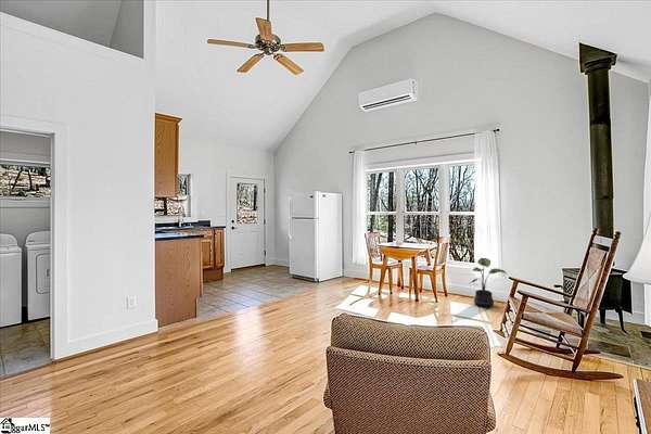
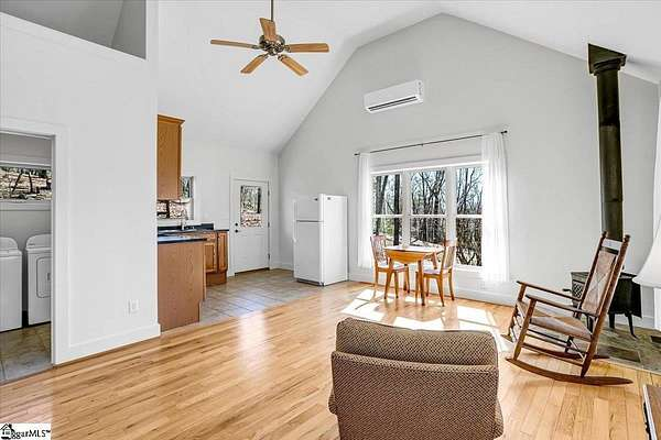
- potted plant (485, 282)
